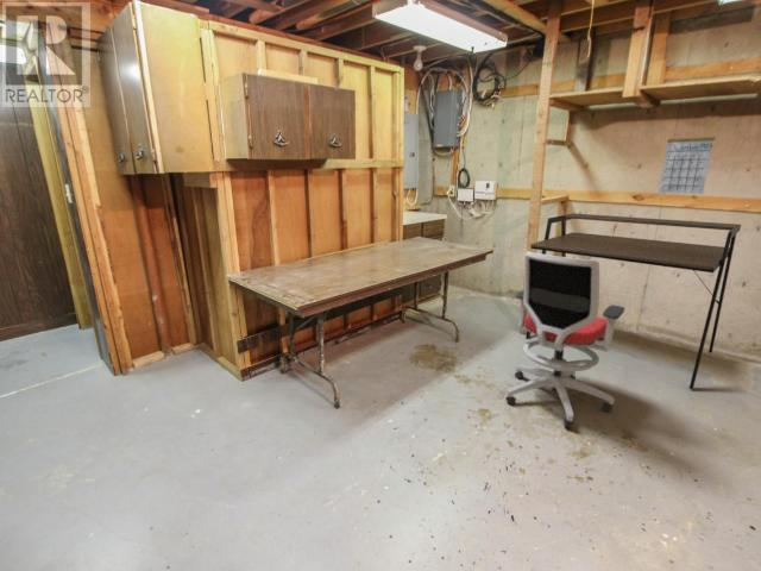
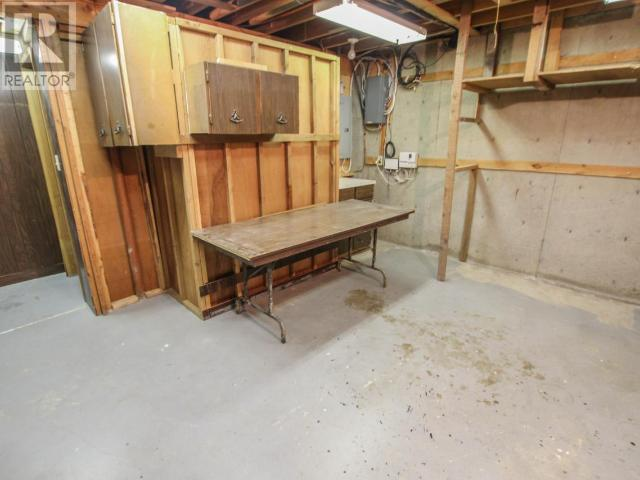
- desk (624, 261)
- office chair (564, 326)
- calendar (686, 159)
